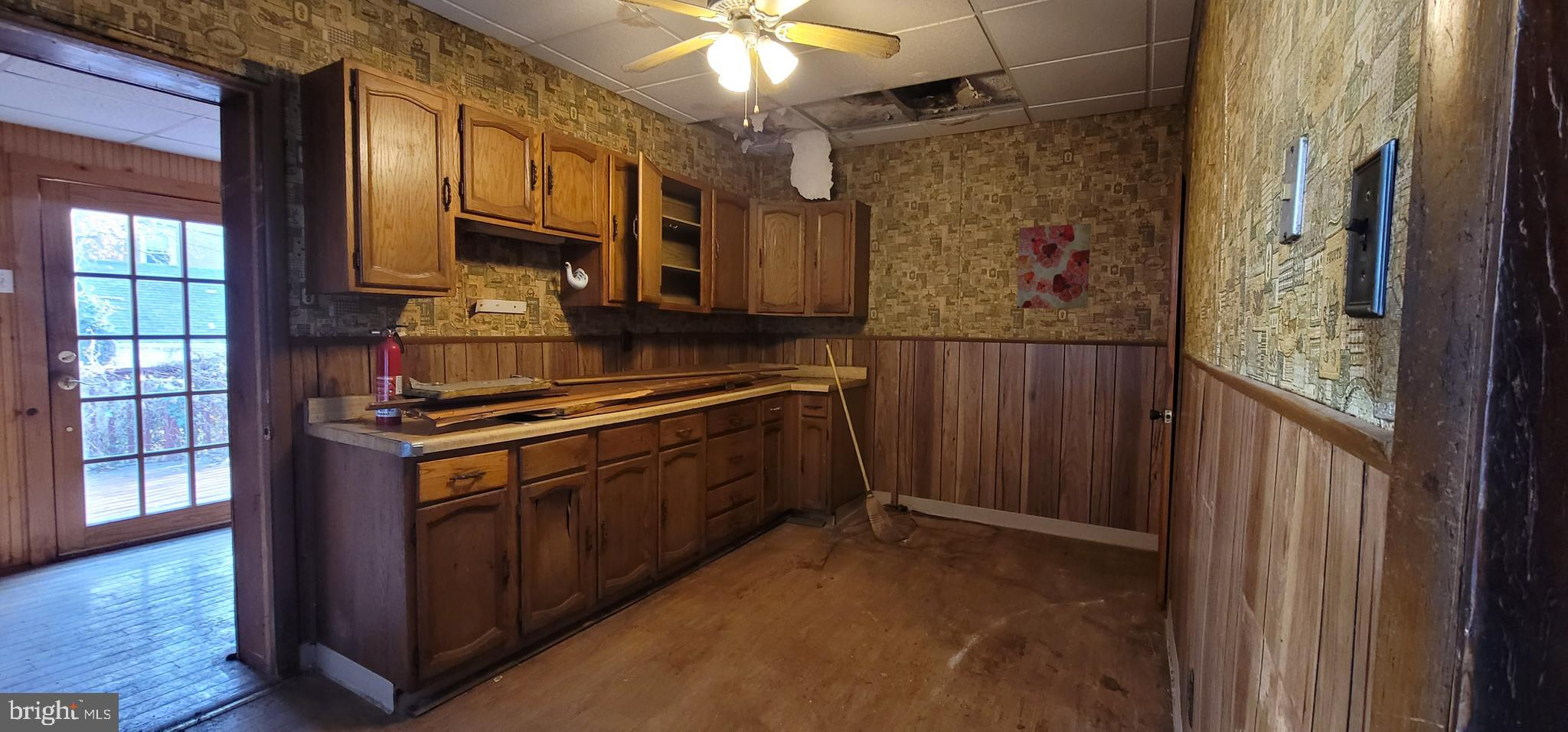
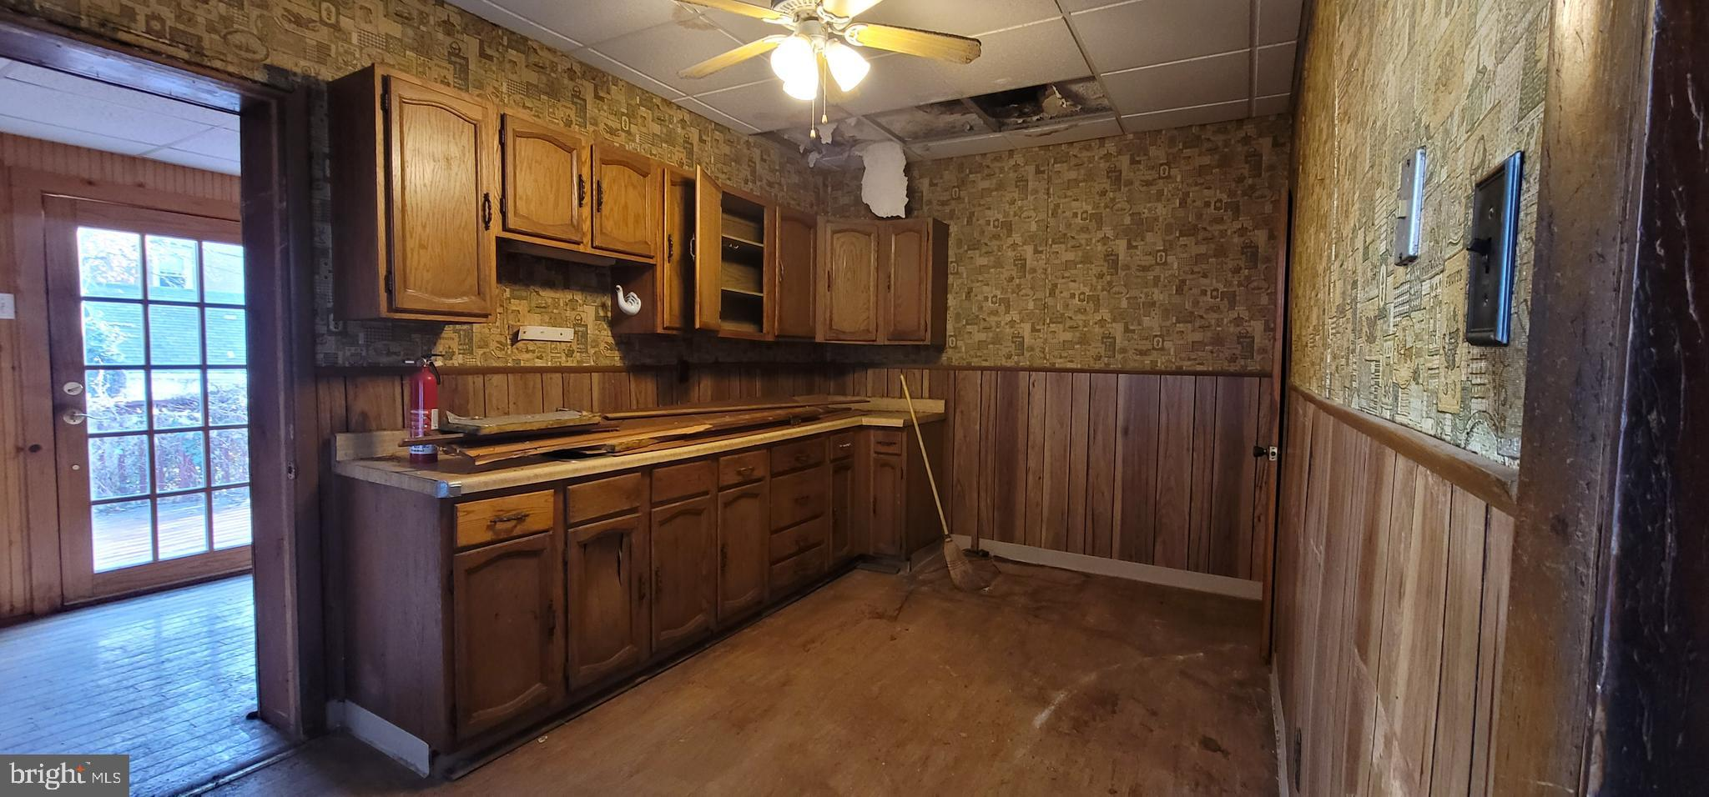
- wall art (1053, 266)
